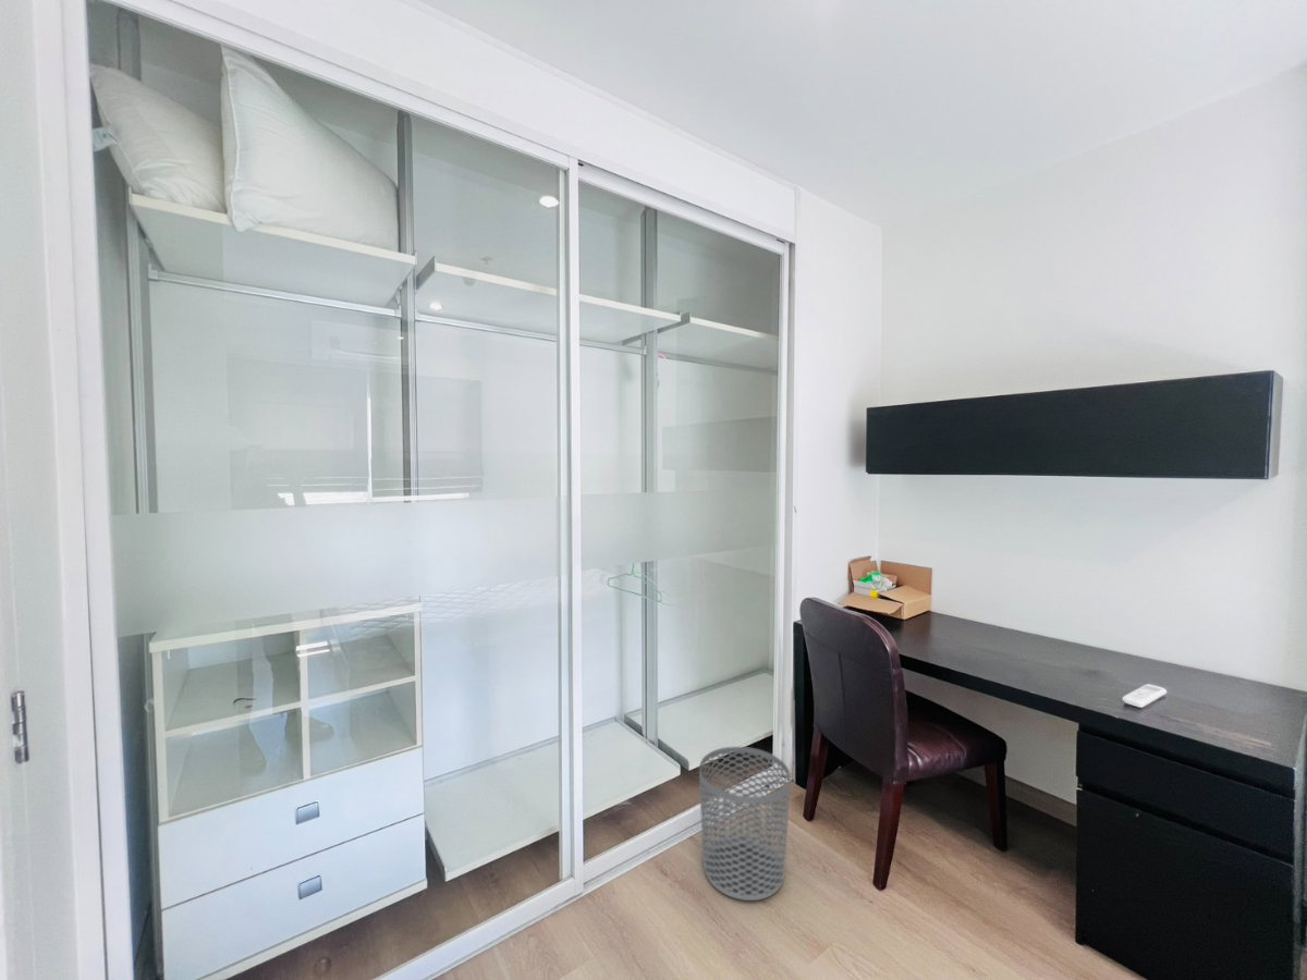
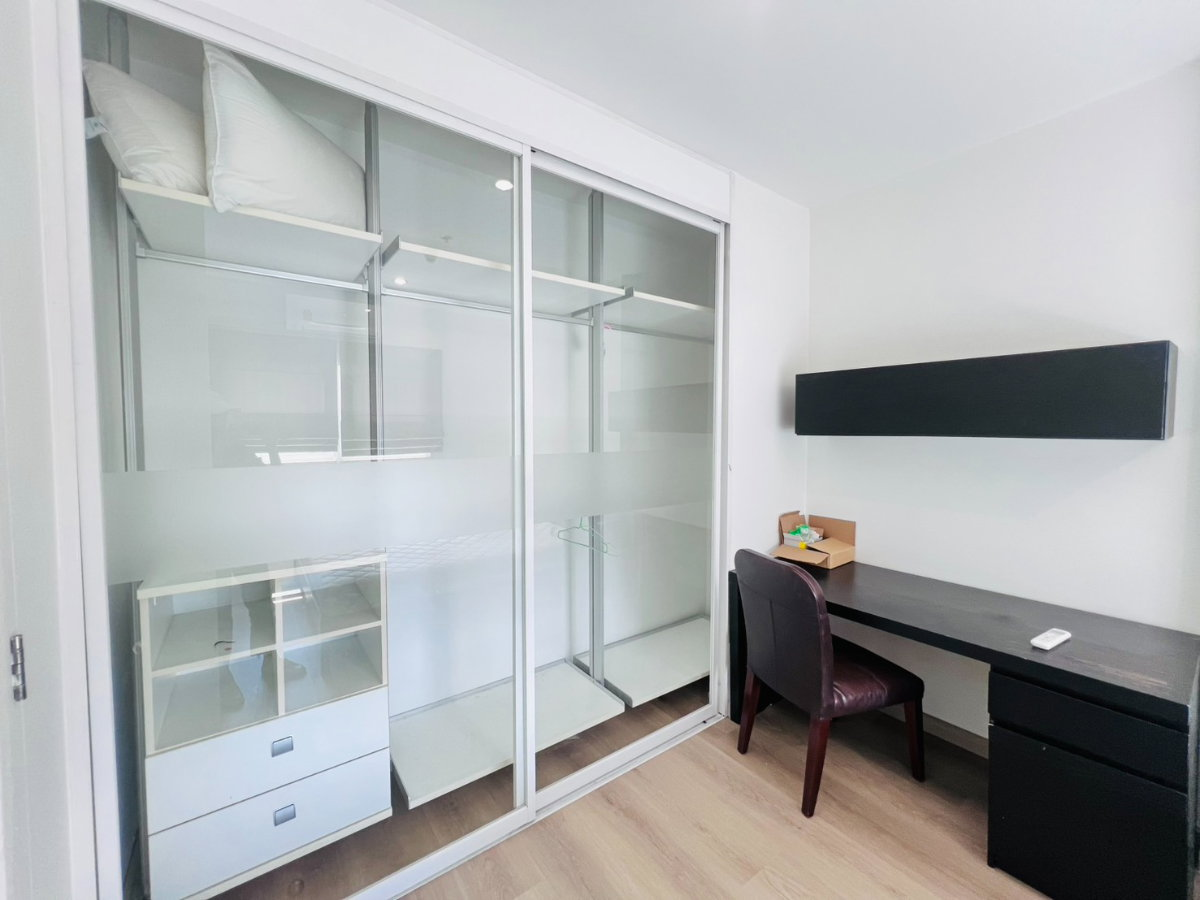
- waste bin (743, 820)
